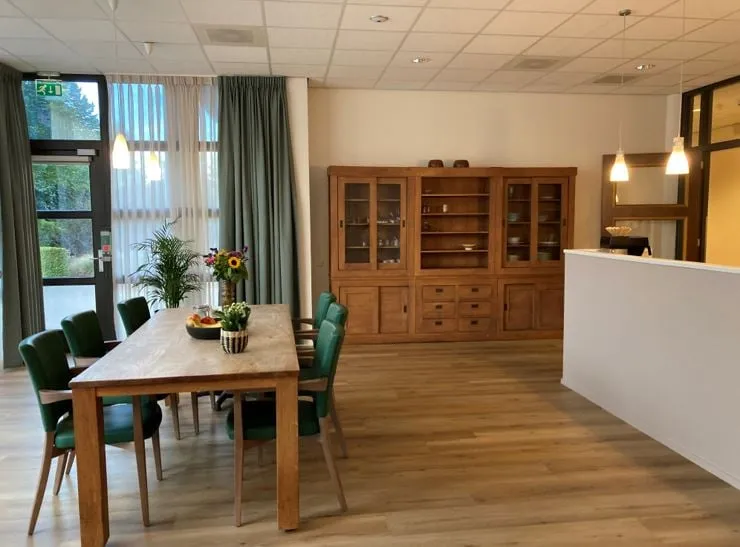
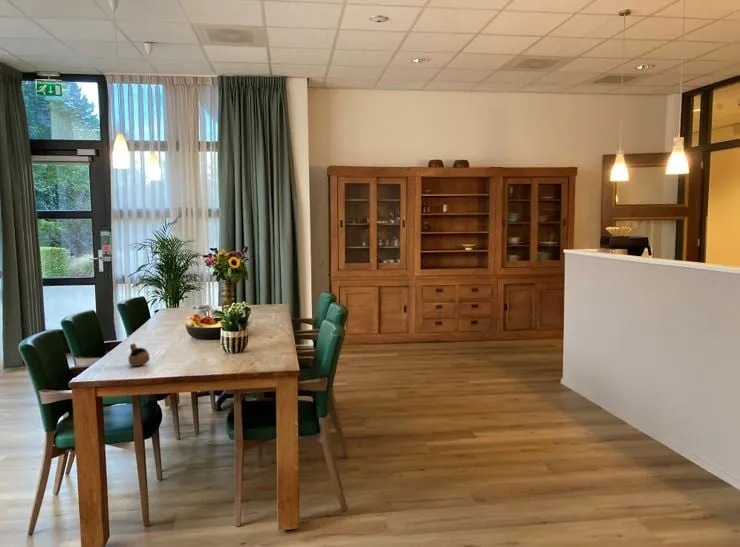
+ cup (139, 354)
